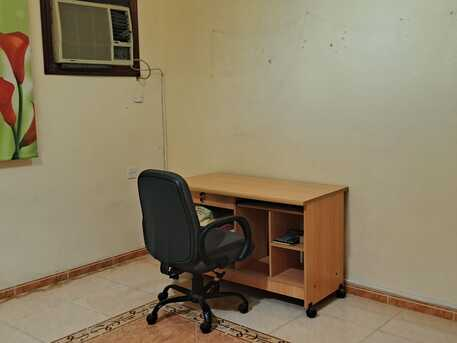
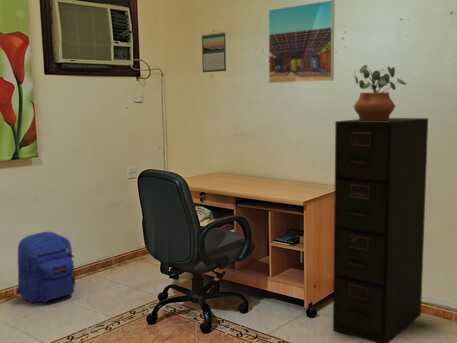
+ potted plant (379, 92)
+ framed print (300, 44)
+ backpack (50, 265)
+ calendar (213, 52)
+ filing cabinet (379, 224)
